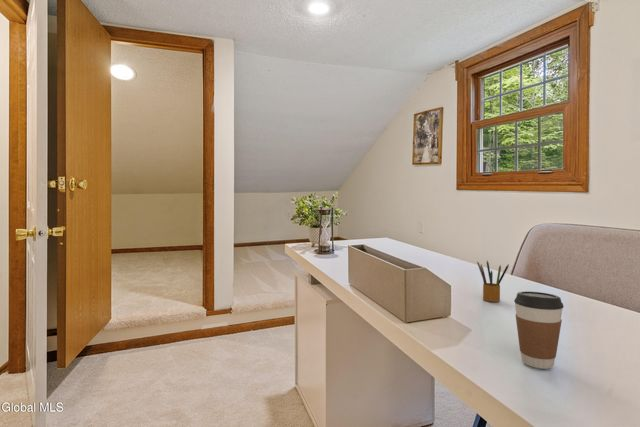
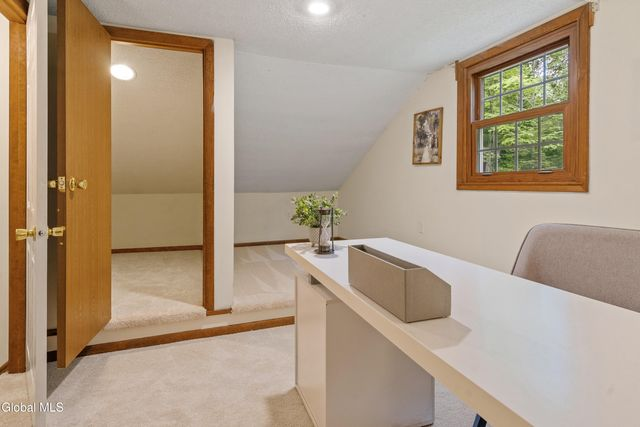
- pencil box (491, 280)
- coffee cup (537, 328)
